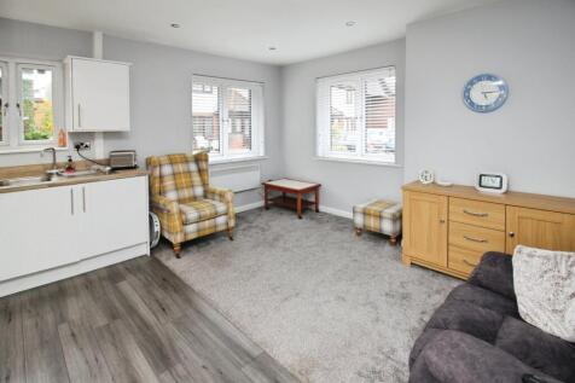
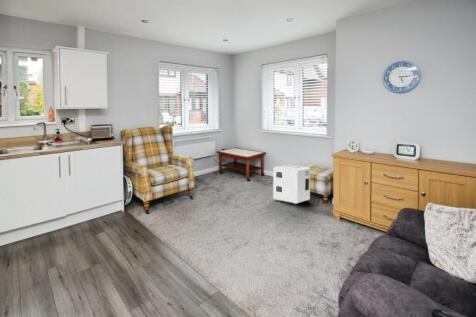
+ air purifier (291, 183)
